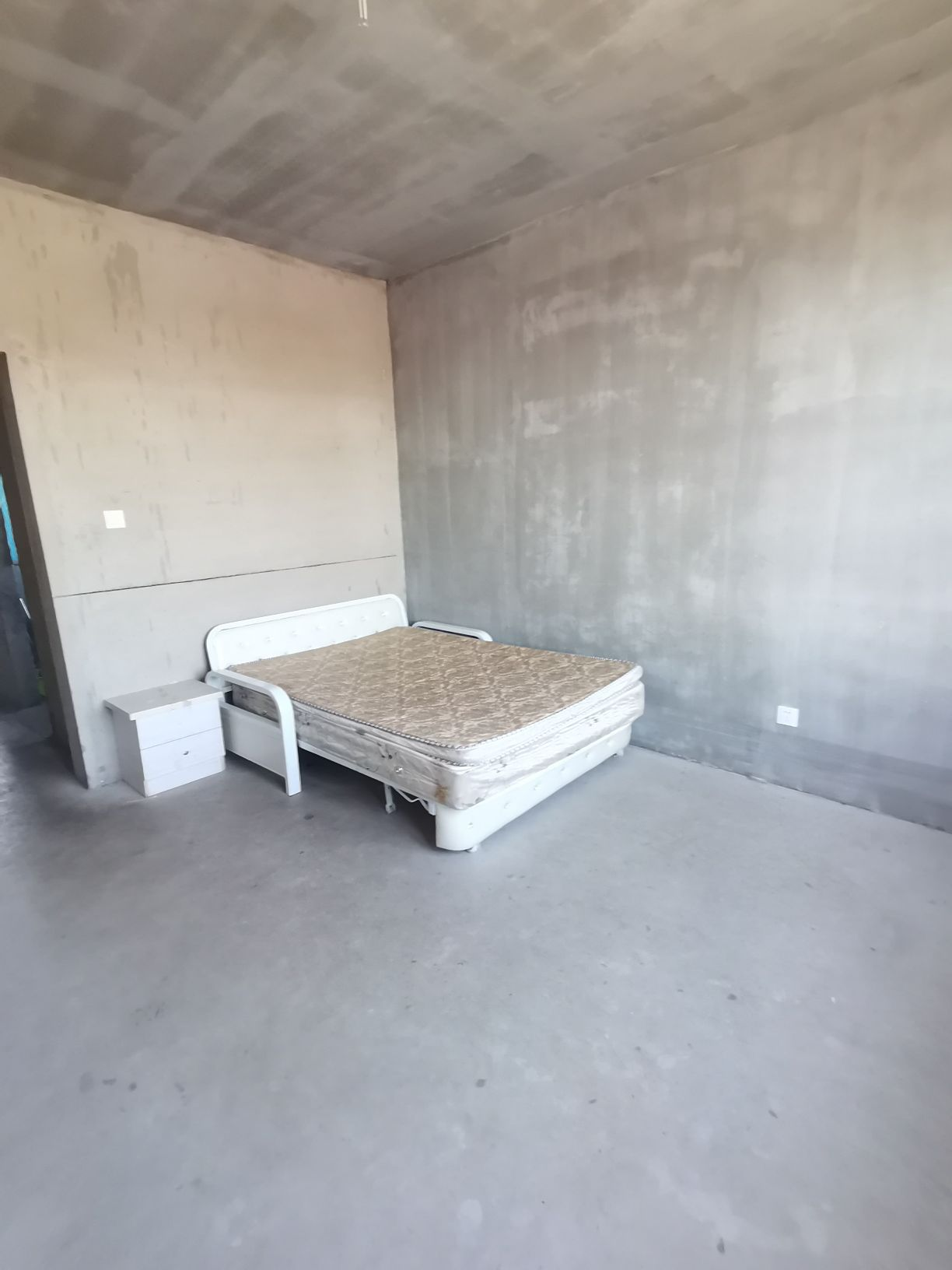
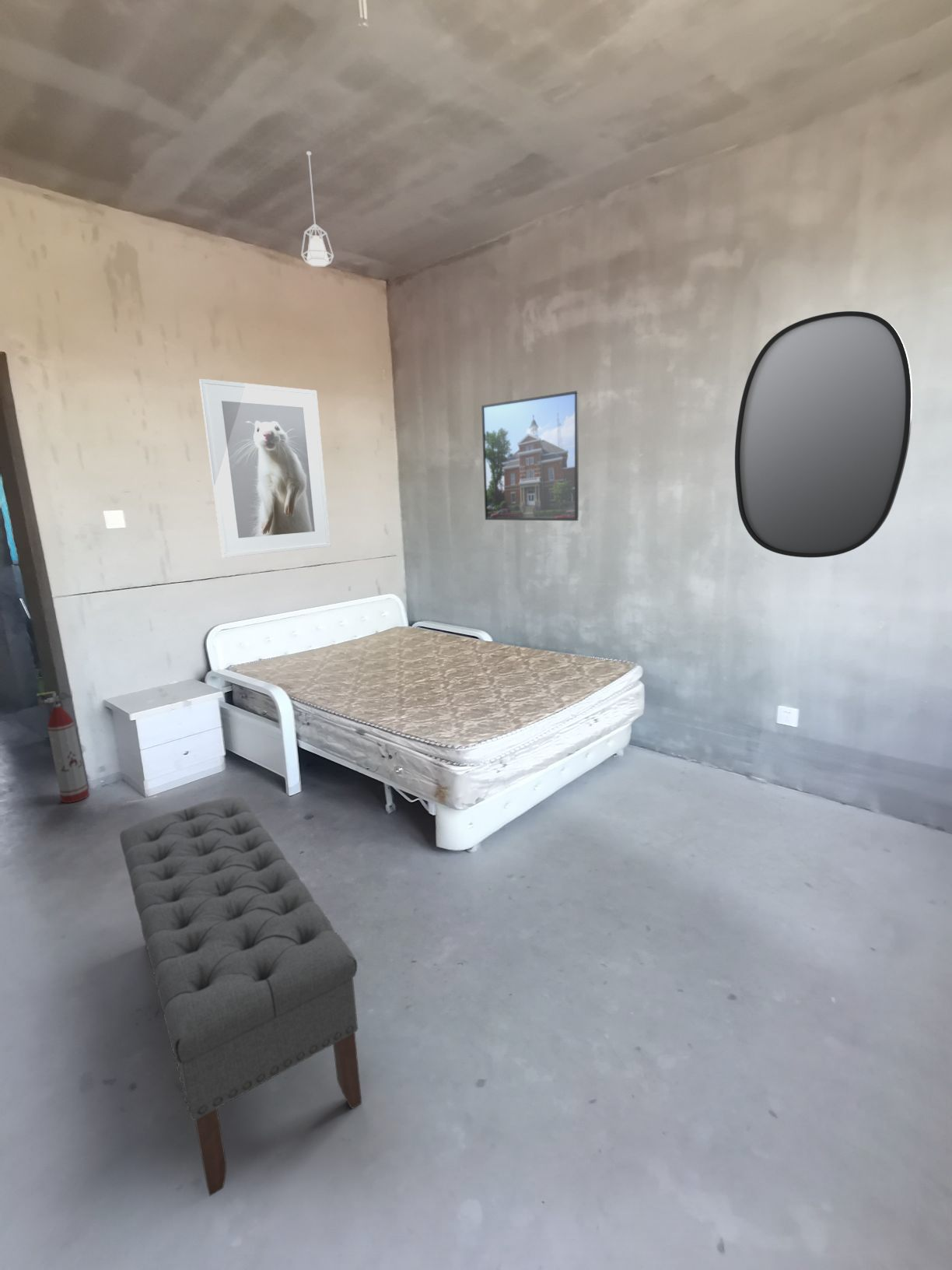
+ bench (226, 945)
+ fire extinguisher (65, 745)
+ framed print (271, 471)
+ pendant lamp (313, 209)
+ home mirror (815, 440)
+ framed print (527, 461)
